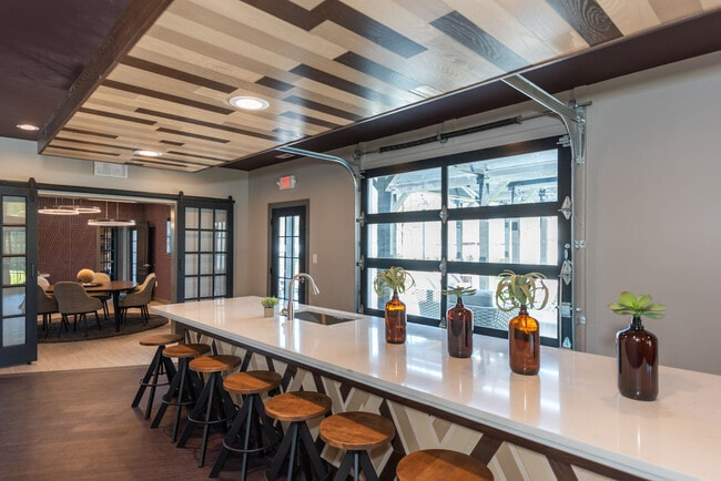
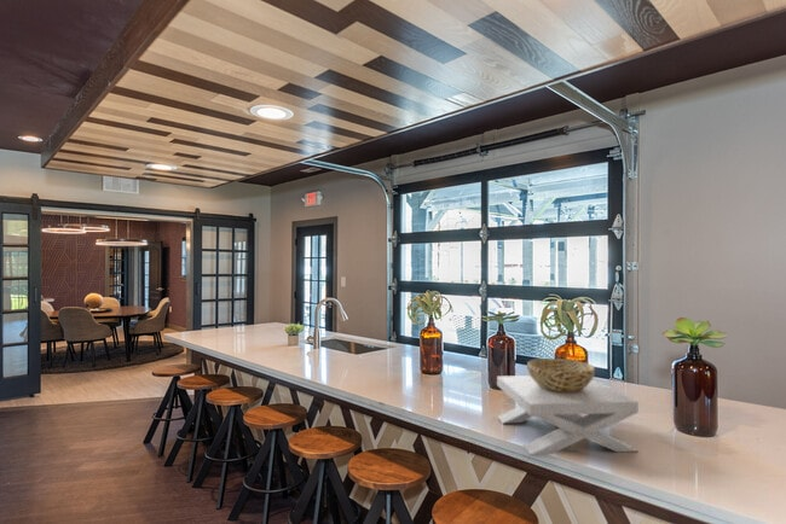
+ decorative bowl (560, 398)
